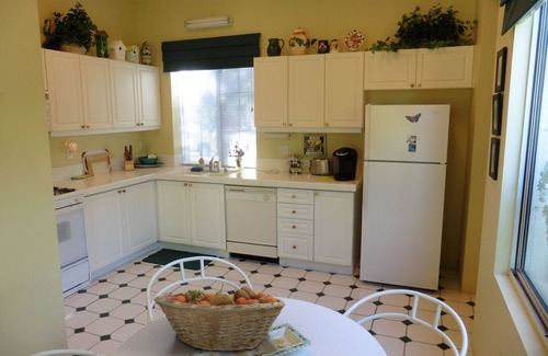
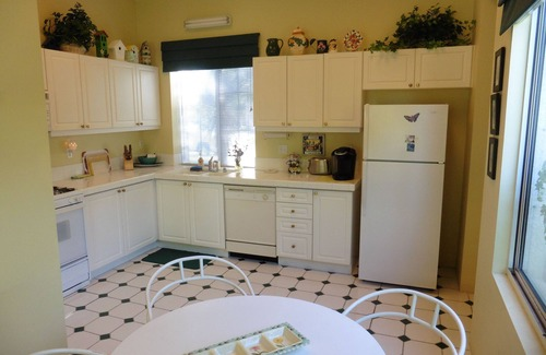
- fruit basket (220, 310)
